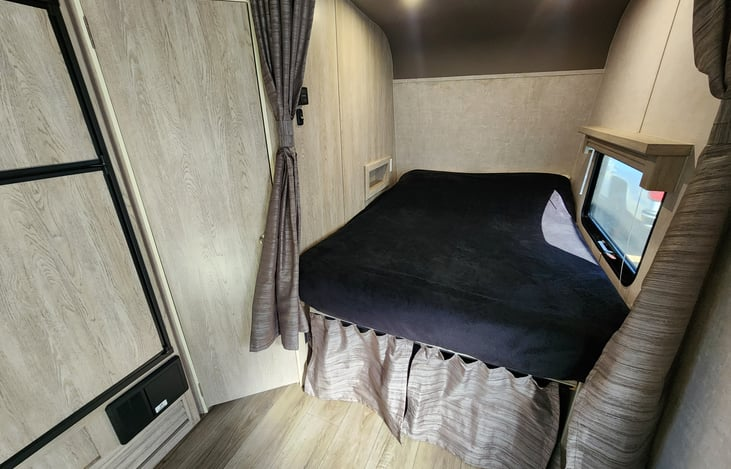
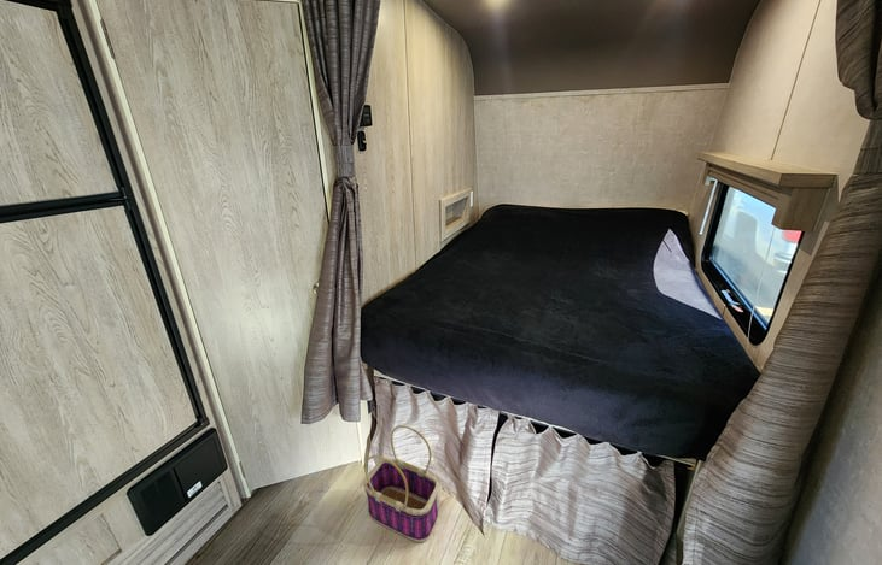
+ basket (401, 479)
